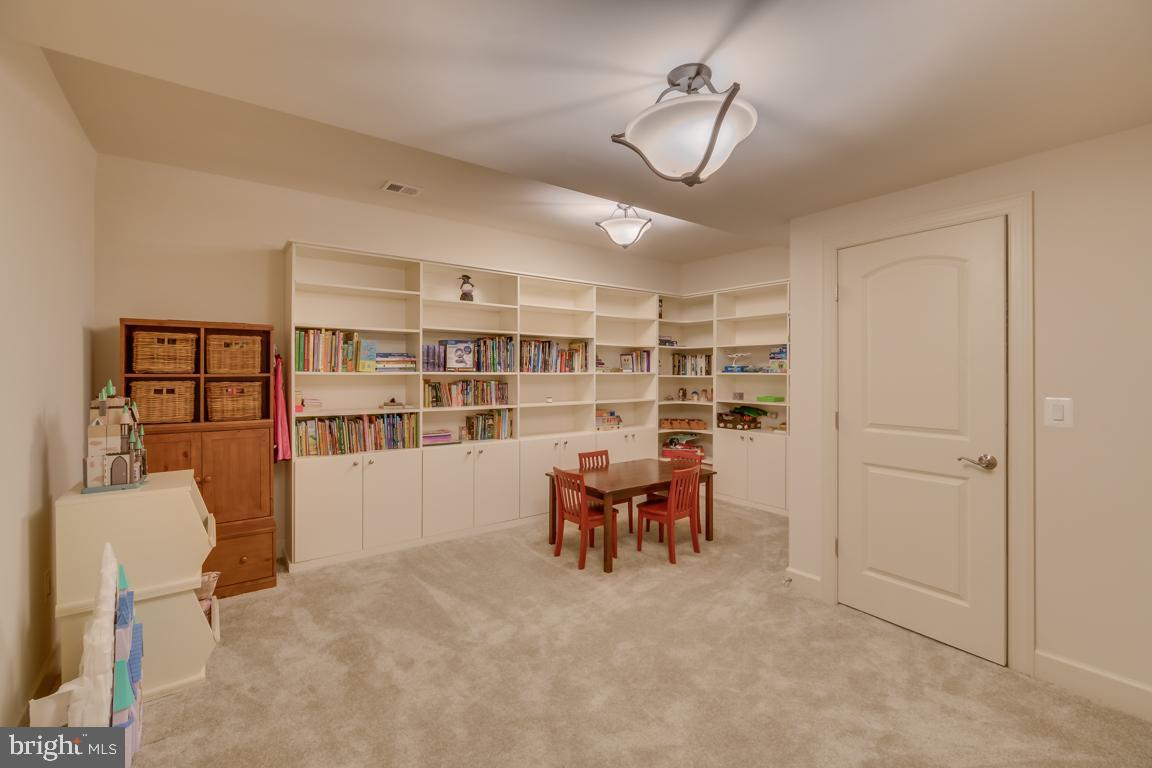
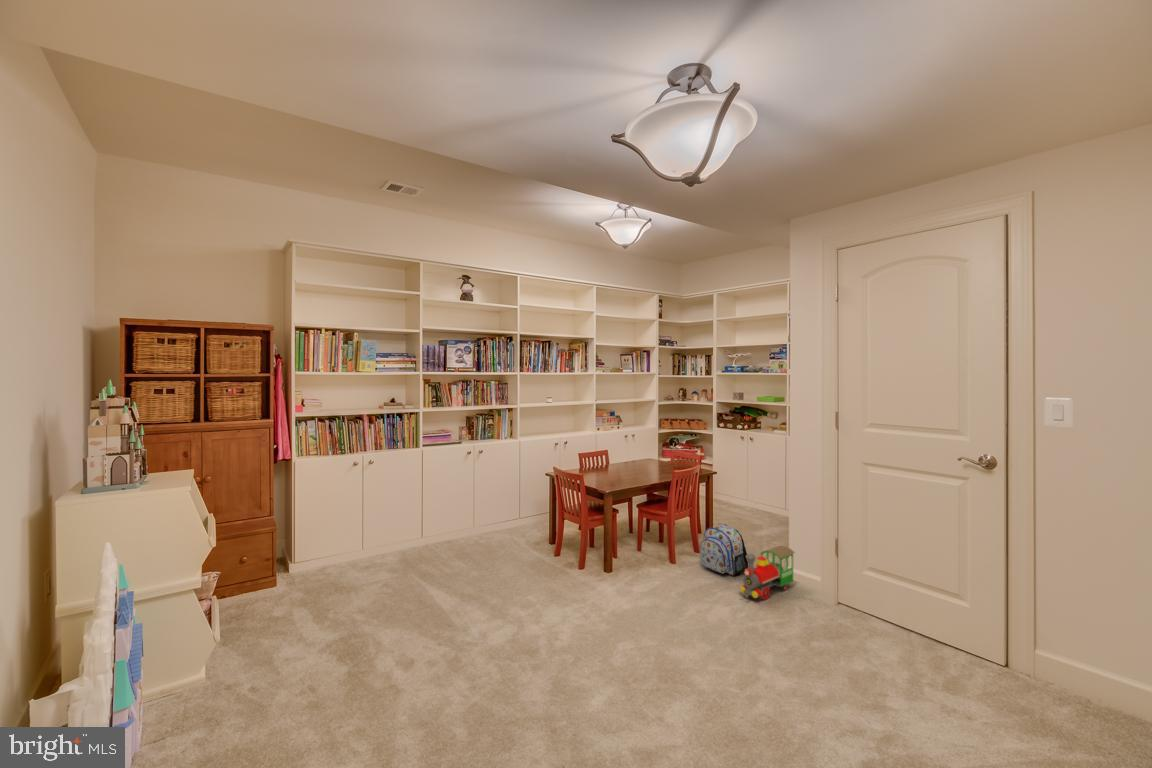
+ backpack (721, 548)
+ toy train (765, 571)
